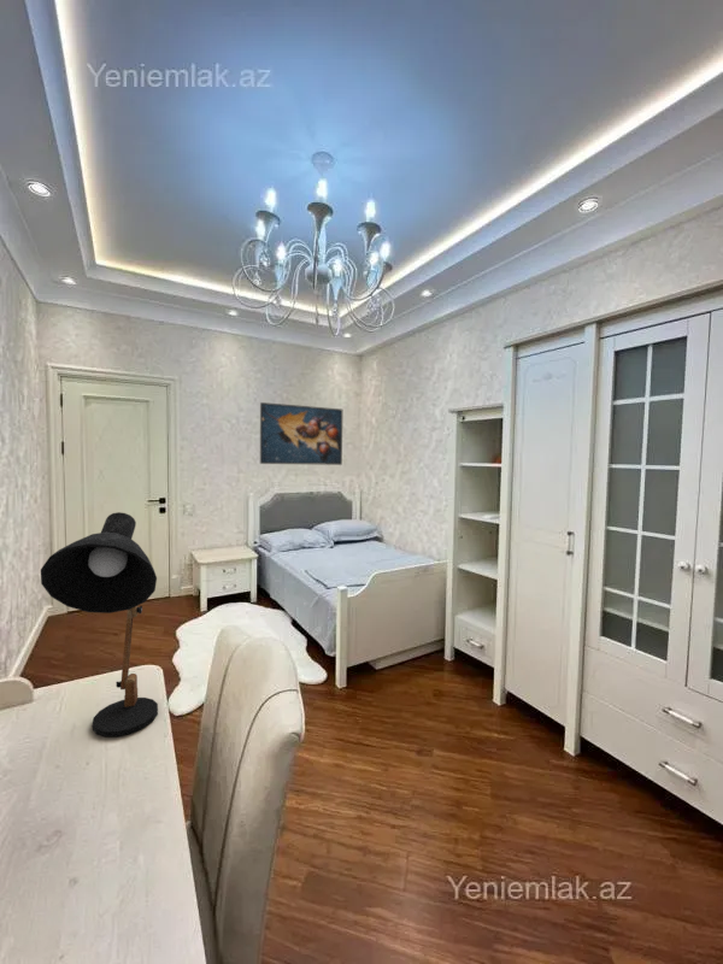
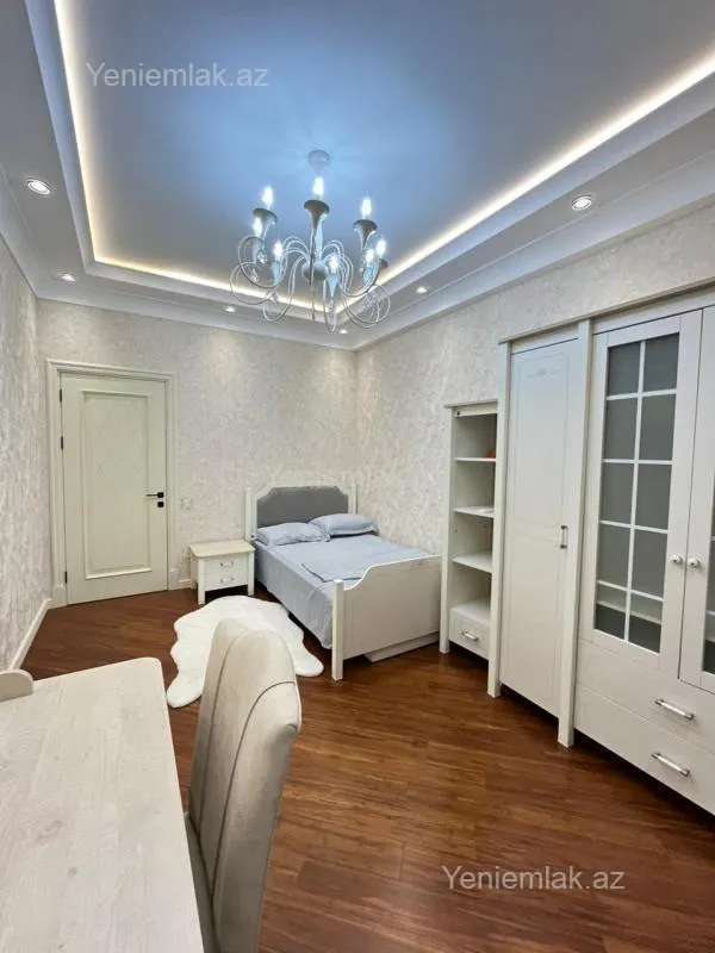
- desk lamp (111, 612)
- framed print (302, 435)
